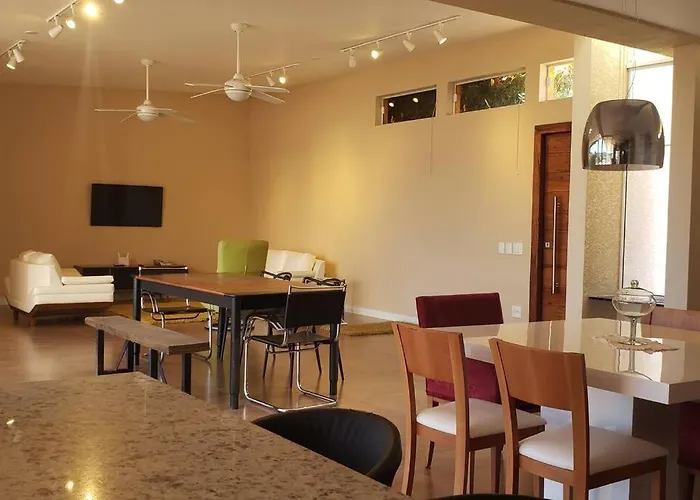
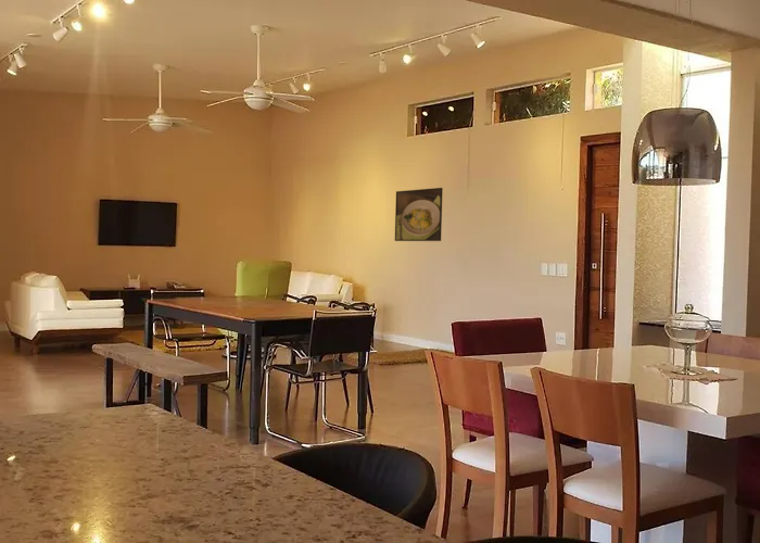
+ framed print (417, 215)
